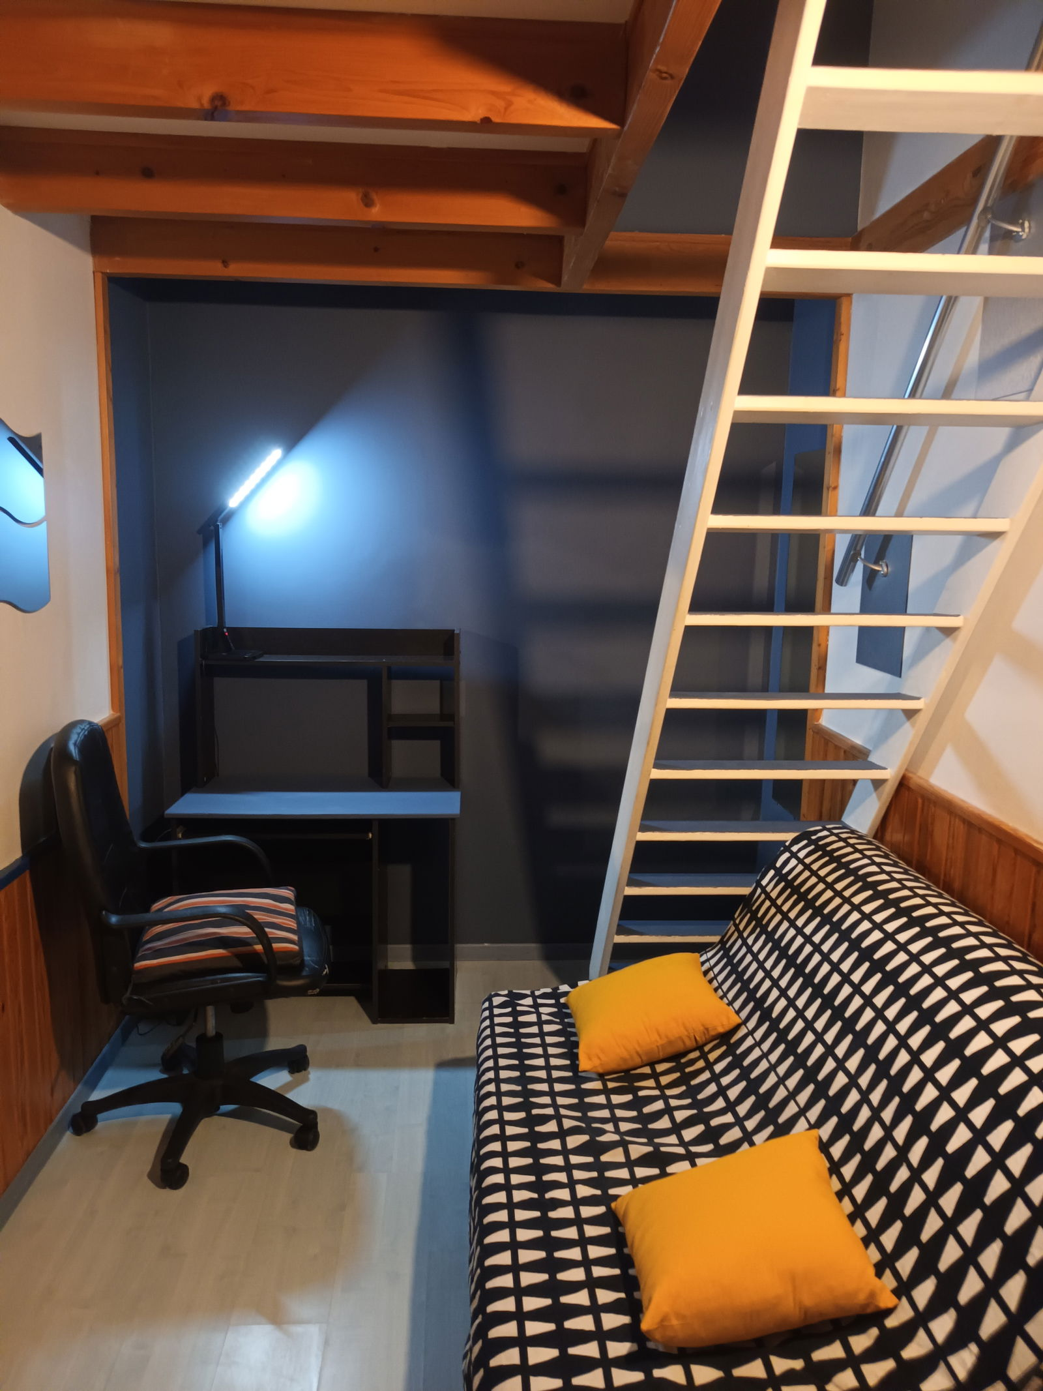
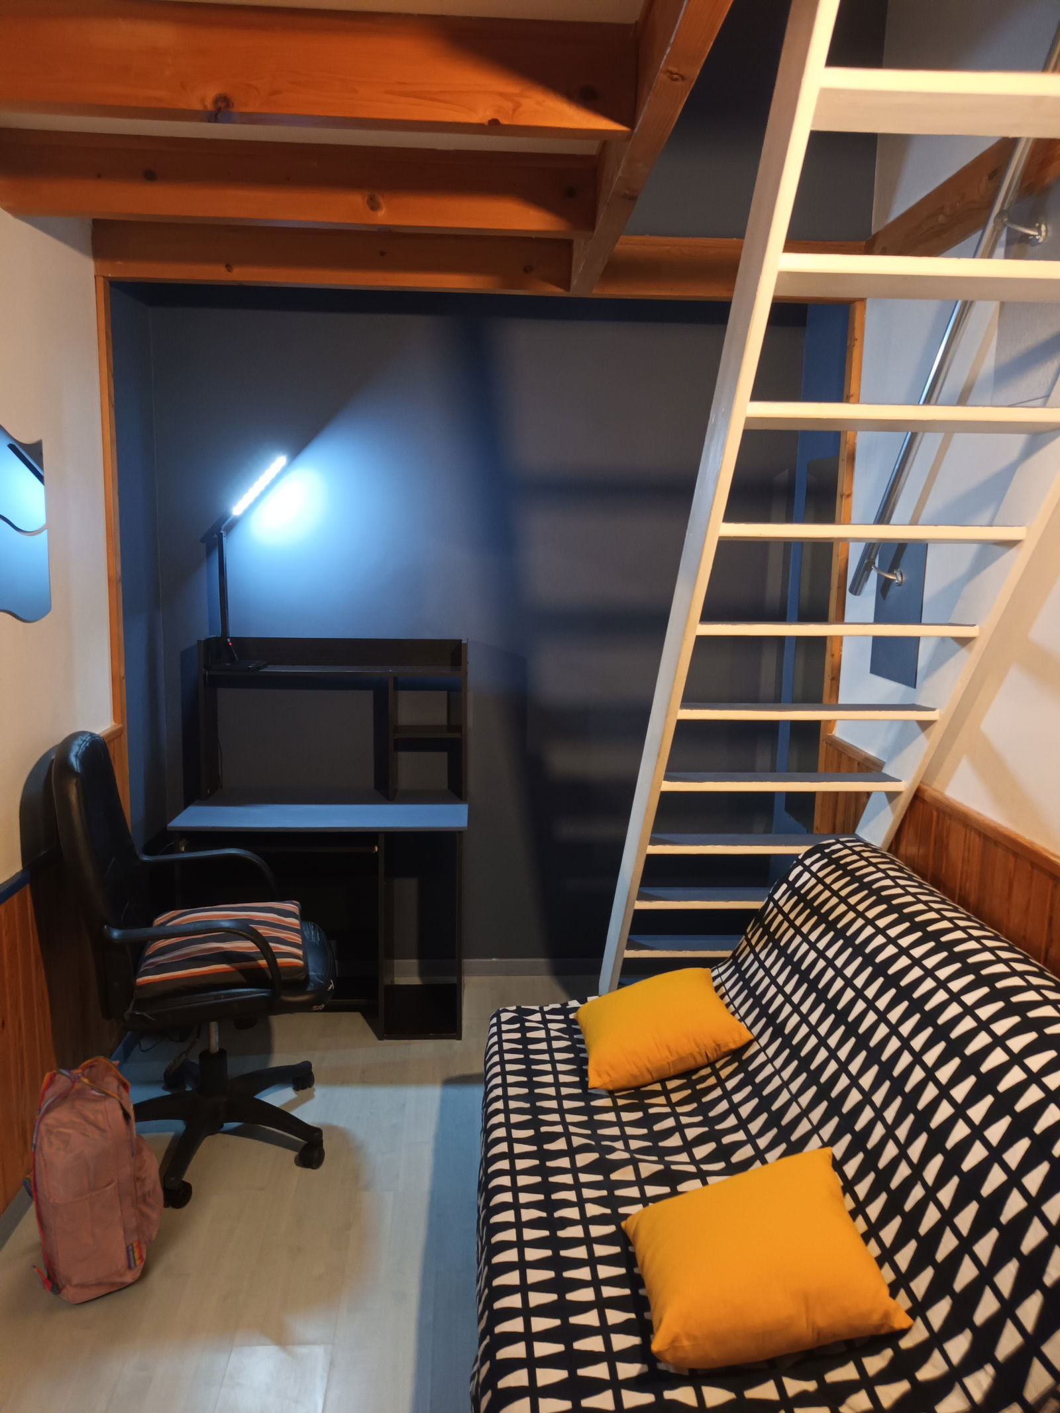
+ backpack (82, 1168)
